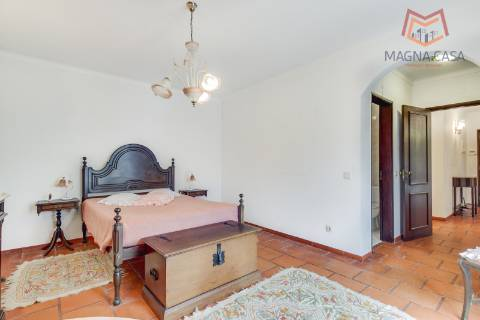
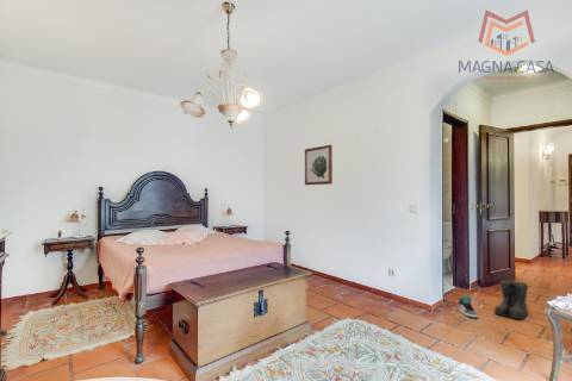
+ sneaker (467, 305)
+ boots (511, 298)
+ wall art (317, 165)
